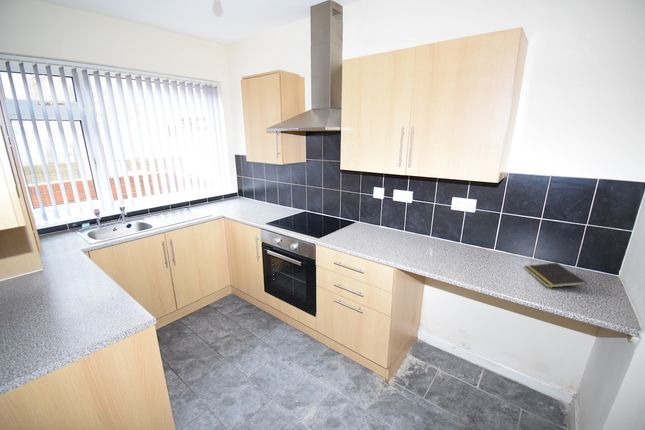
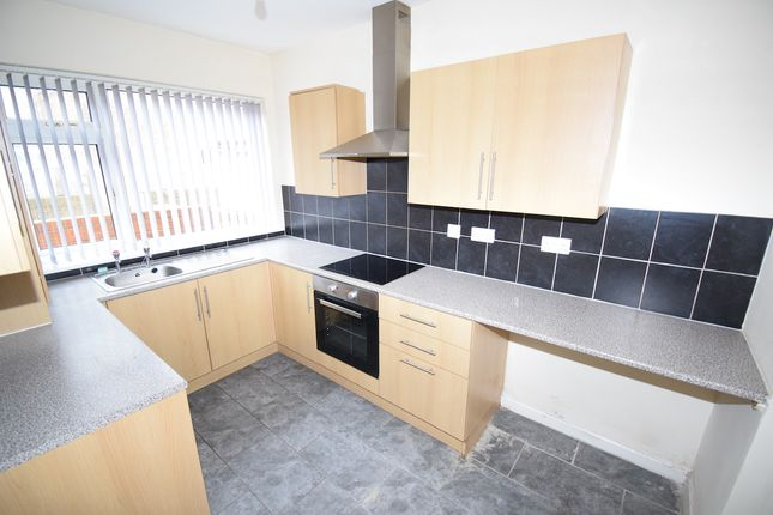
- notepad (552, 274)
